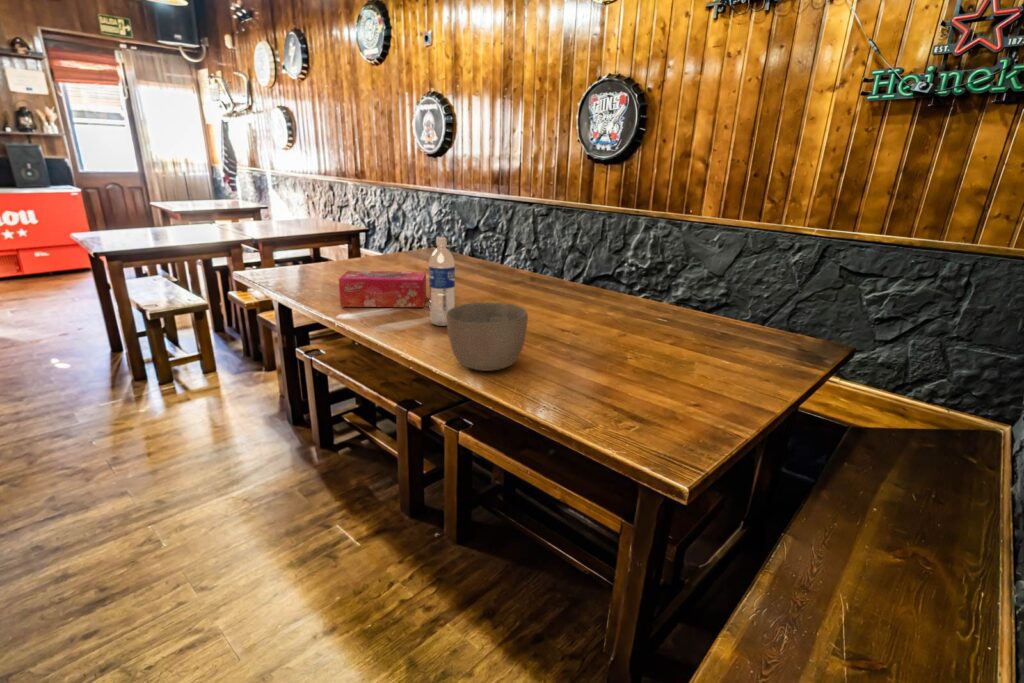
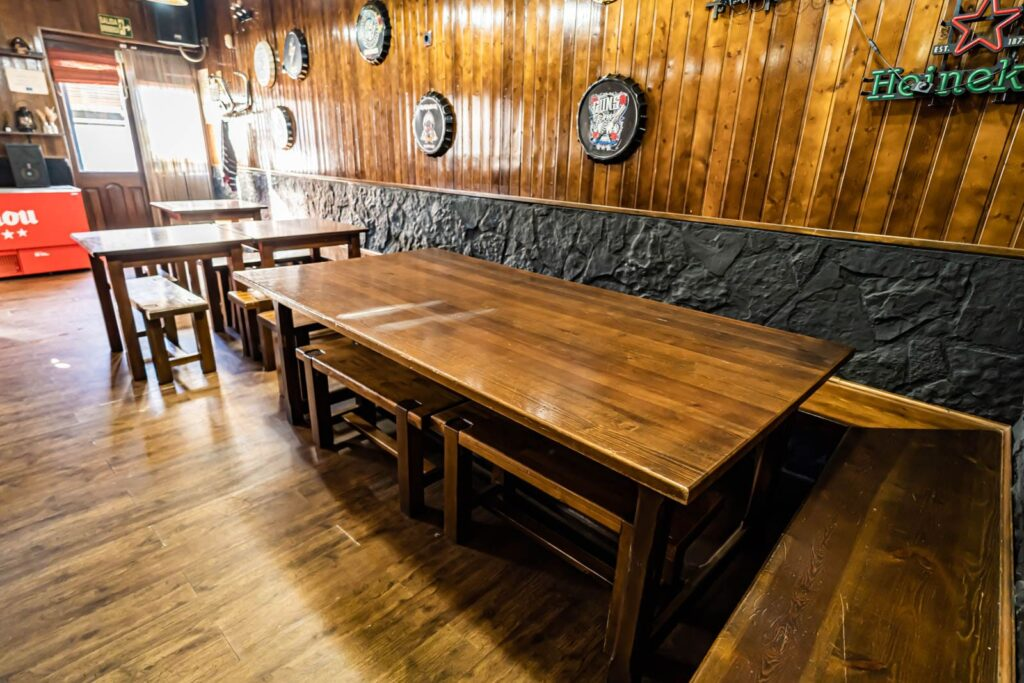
- bowl (486, 338)
- tissue box (384, 288)
- water bottle (442, 281)
